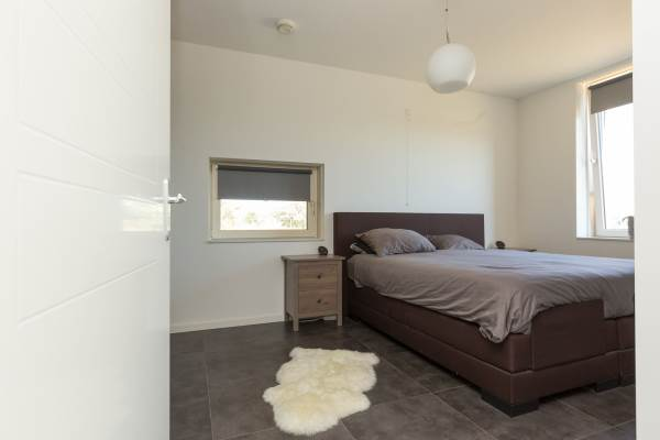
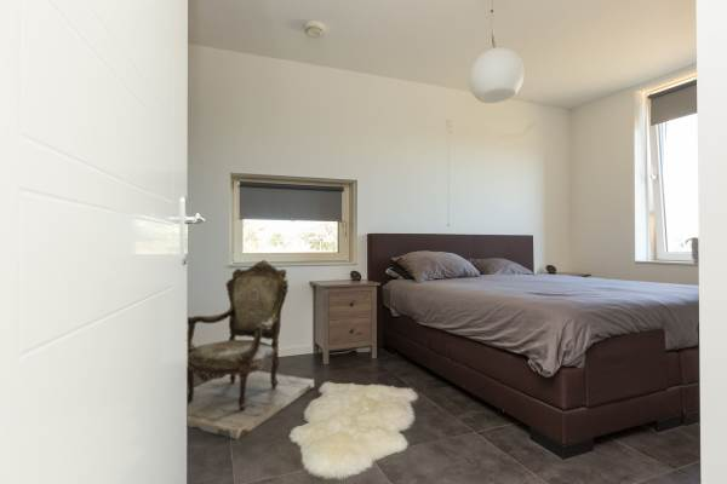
+ armchair (237, 330)
